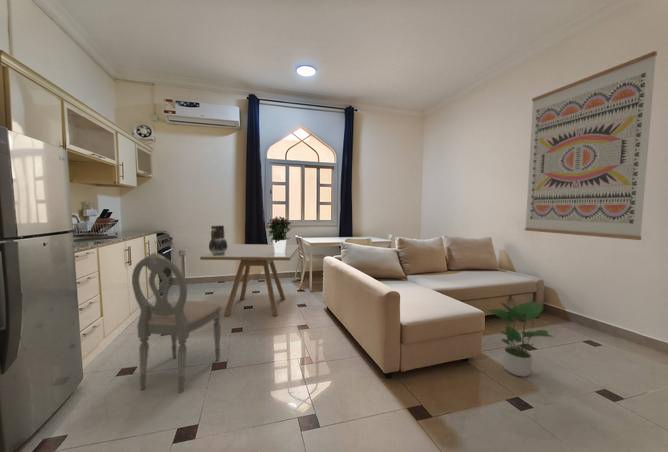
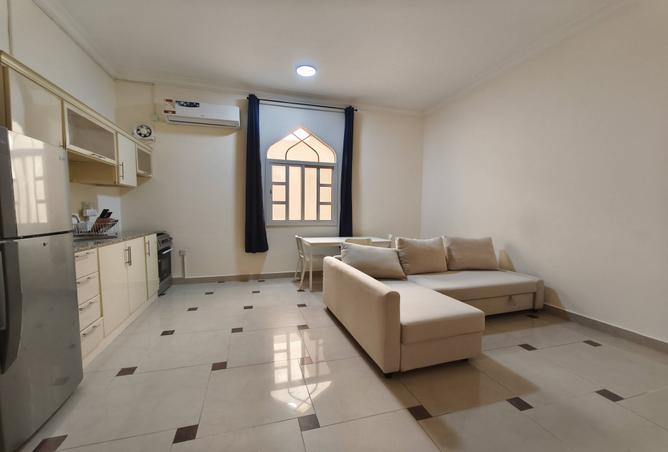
- dining chair (178, 311)
- potted plant (523, 338)
- potted flower (279, 234)
- wall art (578, 158)
- ceramic jug (218, 239)
- dining table (265, 276)
